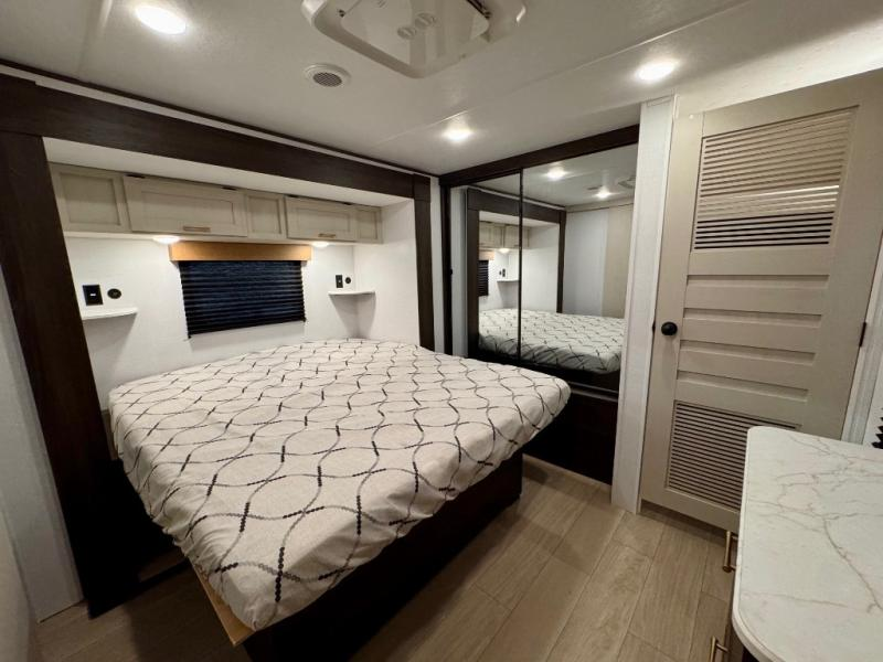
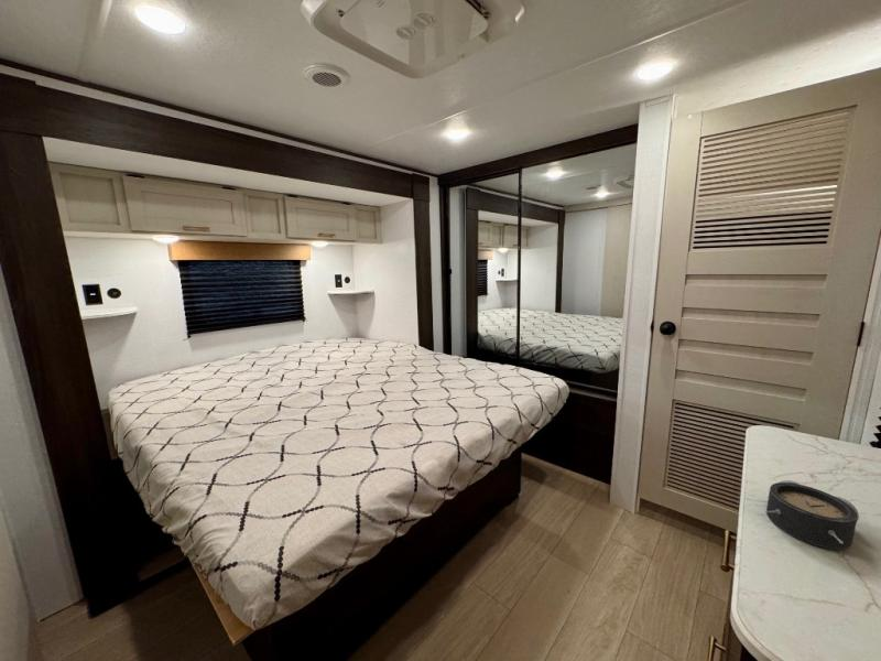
+ alarm clock (809, 509)
